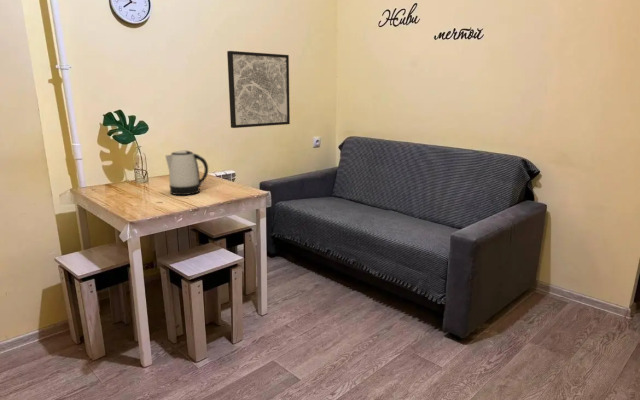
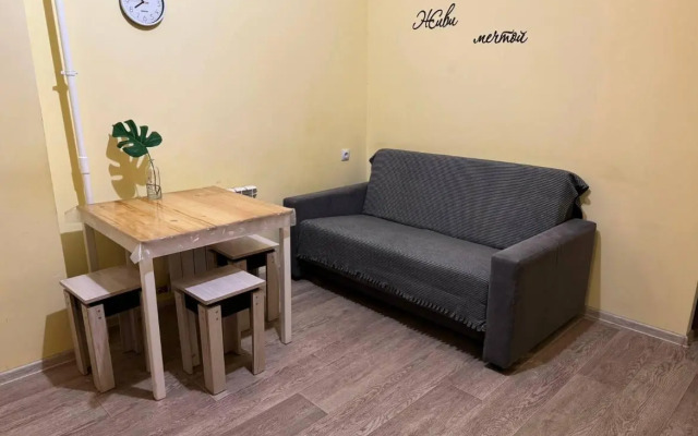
- wall art (260, 90)
- kettle (187, 171)
